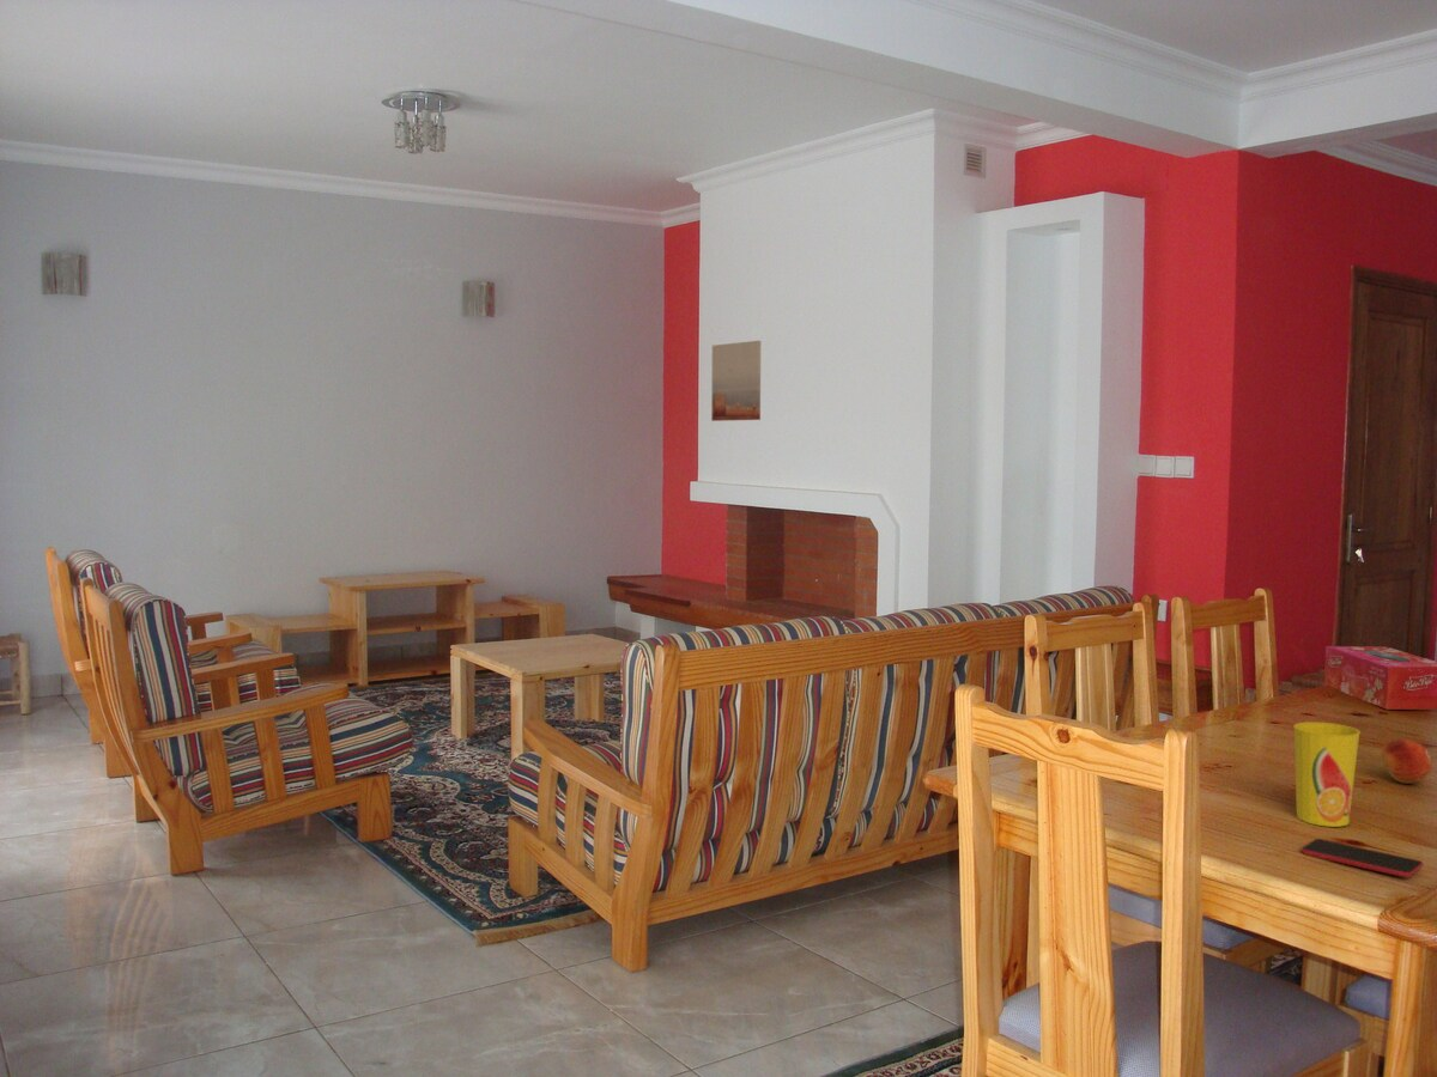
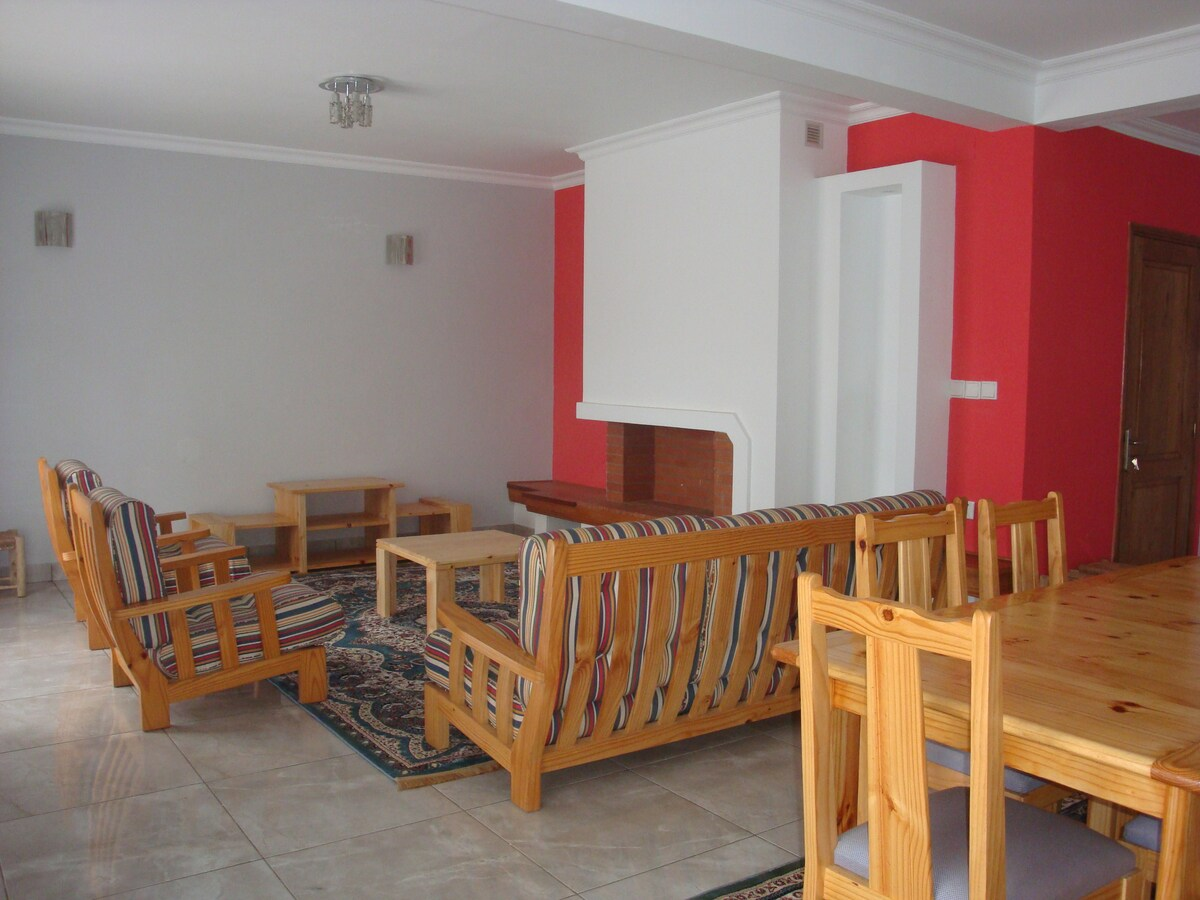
- smartphone (1360, 857)
- tissue box (1386, 676)
- wall art (735, 382)
- cup (1324, 773)
- fruit (1406, 761)
